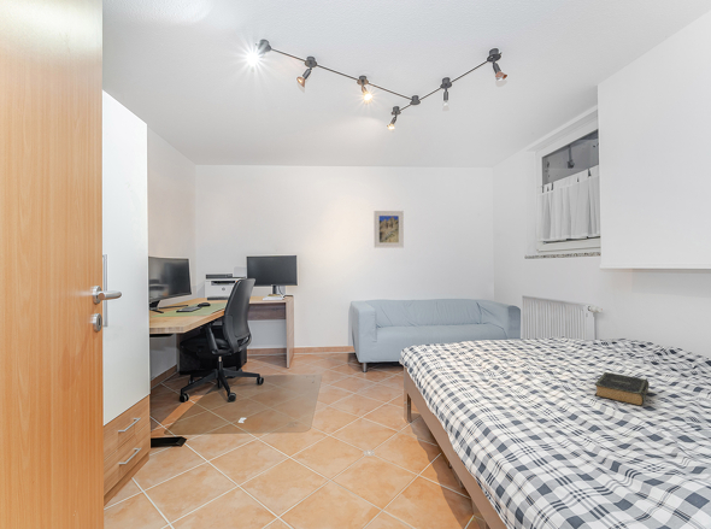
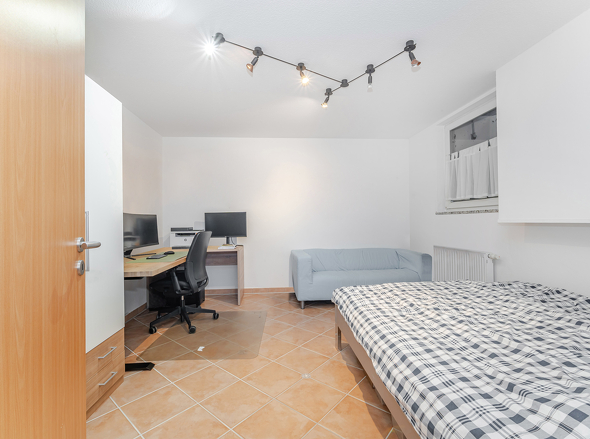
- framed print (388, 229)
- book (622, 387)
